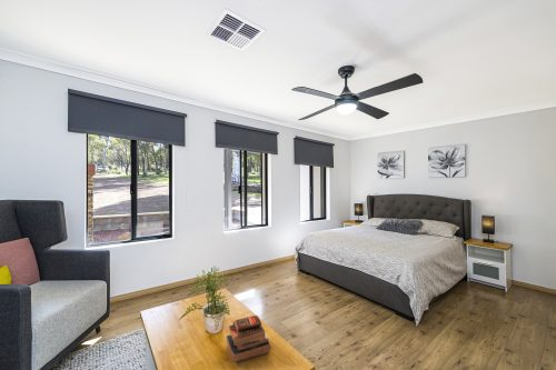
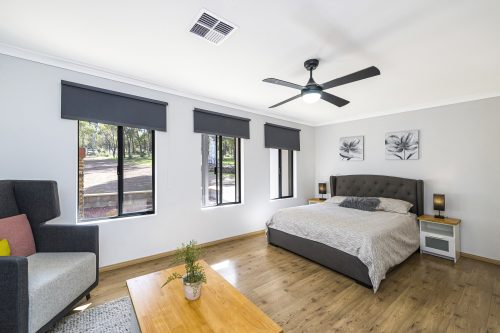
- book (248, 333)
